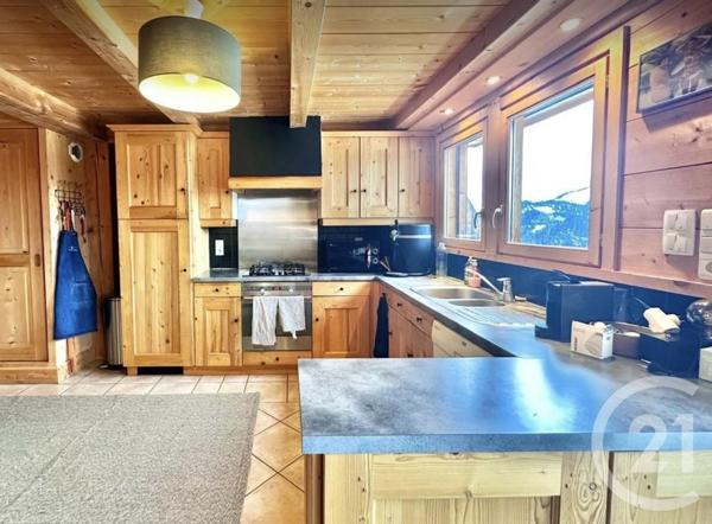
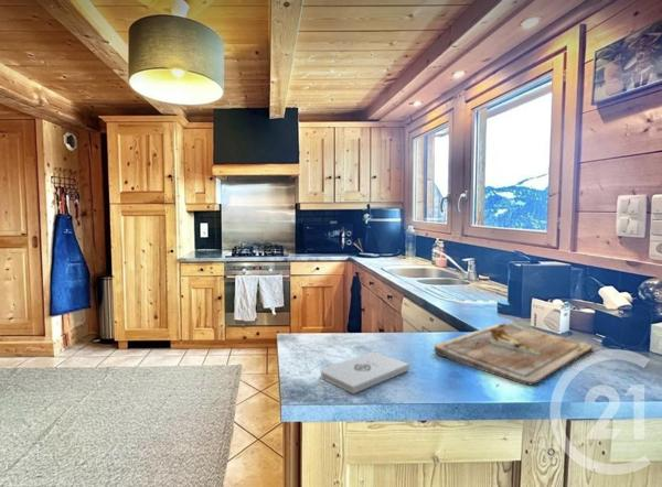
+ notepad (364, 370)
+ cutting board (514, 340)
